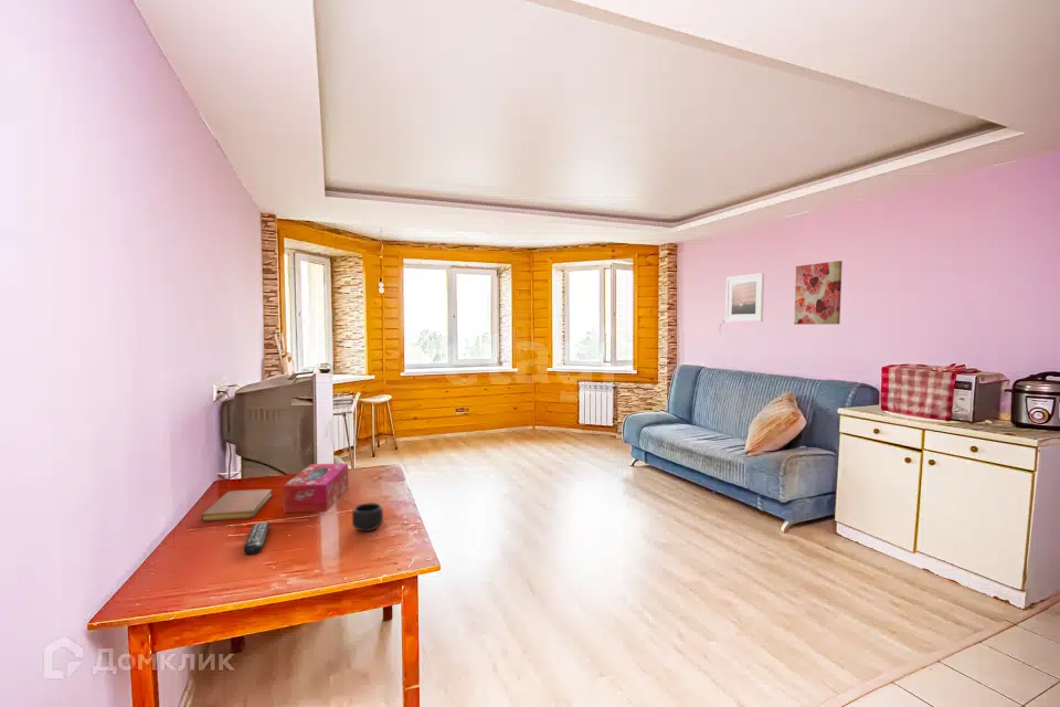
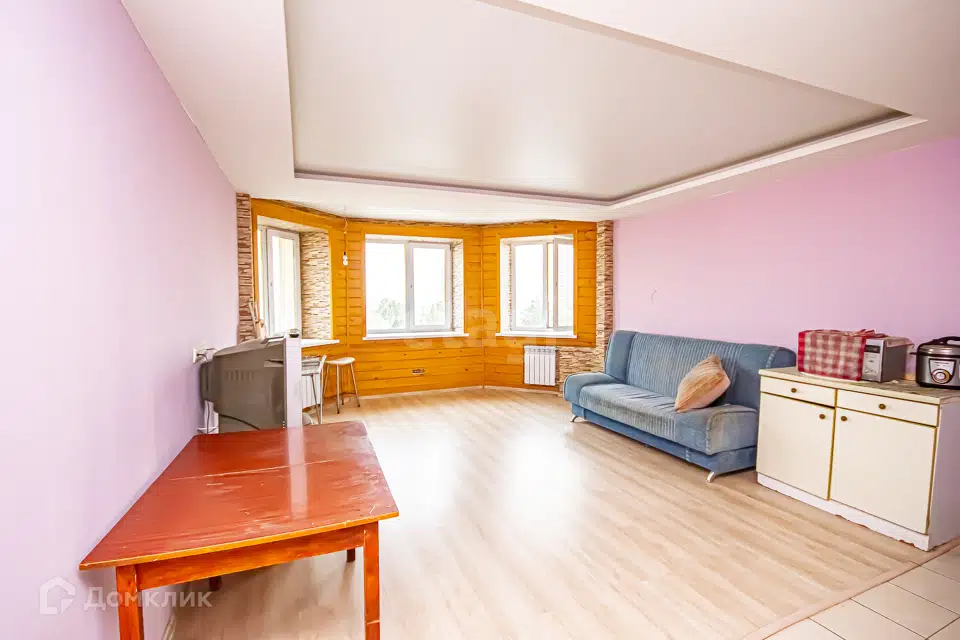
- remote control (257, 536)
- wall art (816, 294)
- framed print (743, 298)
- mug (368, 516)
- tissue box (318, 486)
- notebook (239, 504)
